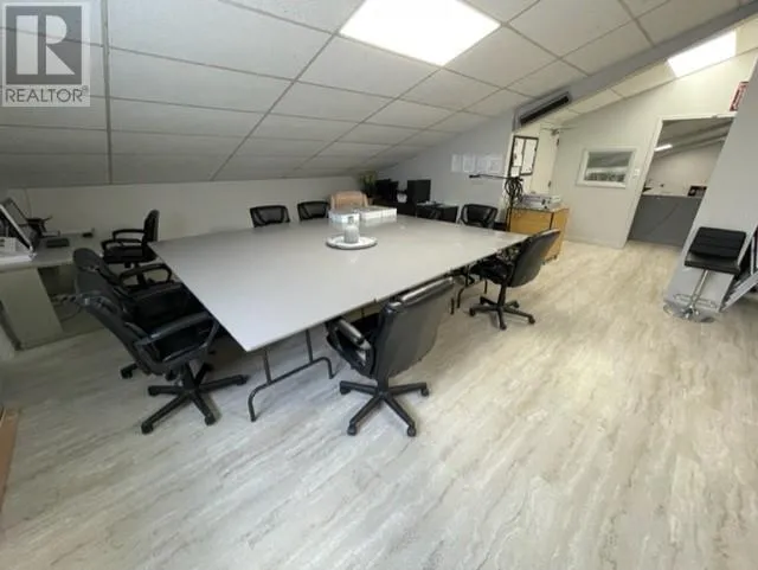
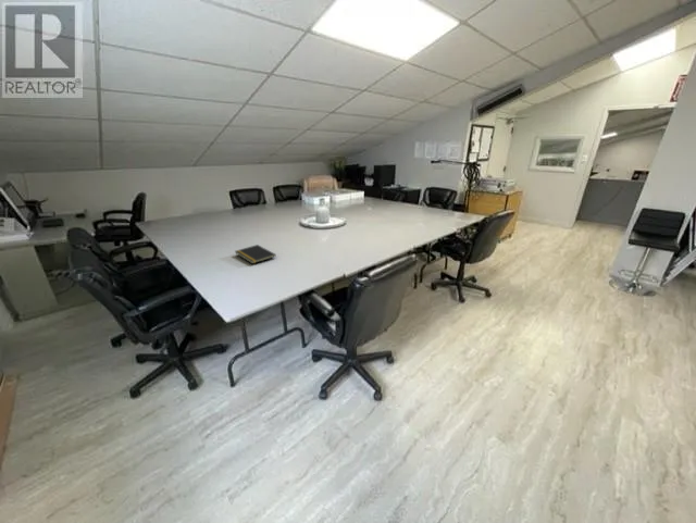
+ notepad (254, 253)
